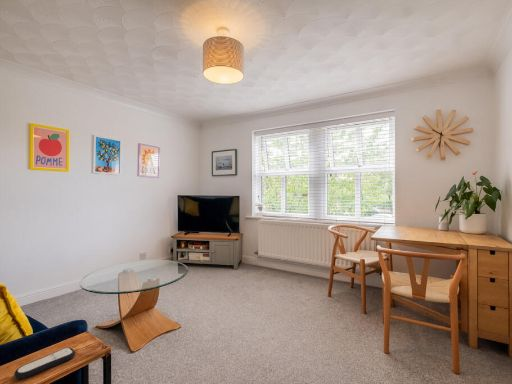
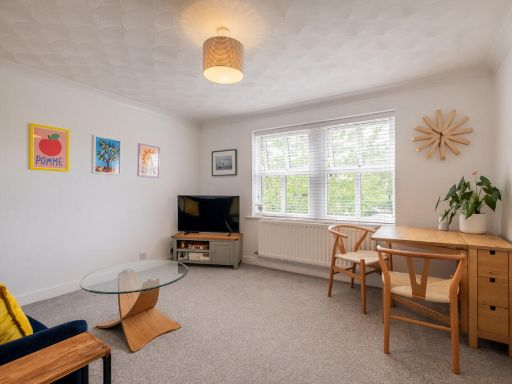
- remote control (46, 362)
